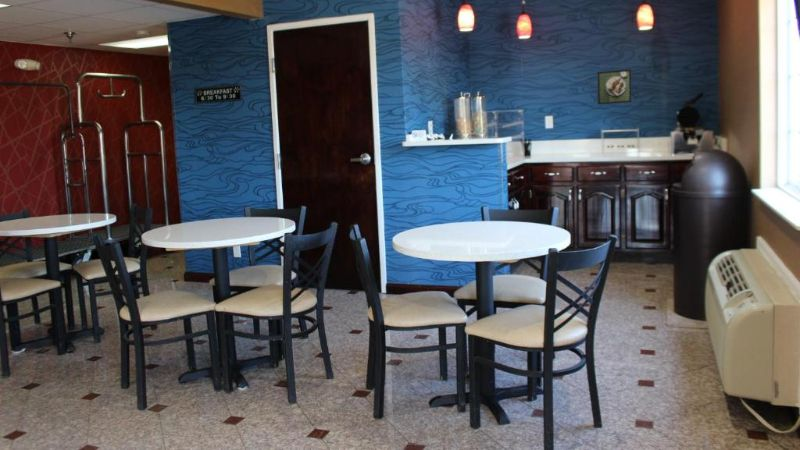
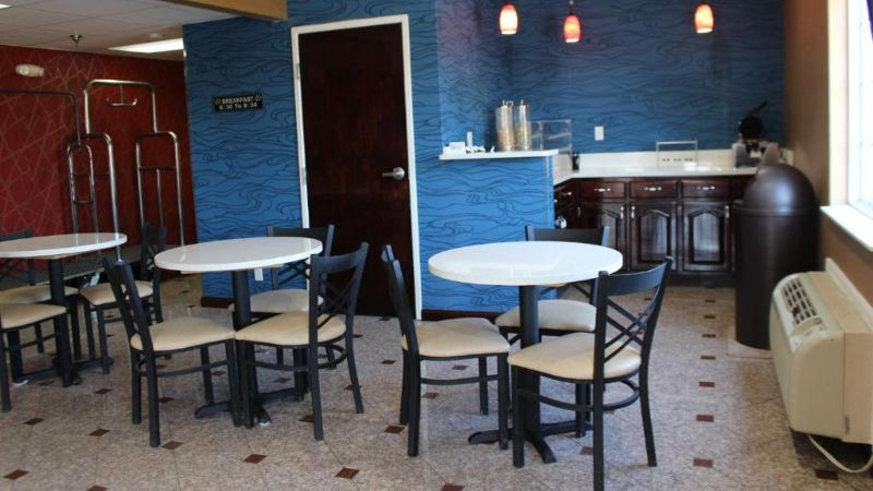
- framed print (614, 87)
